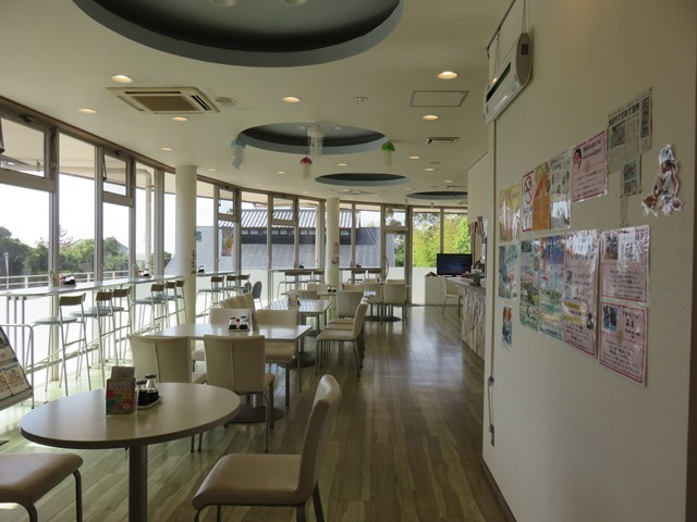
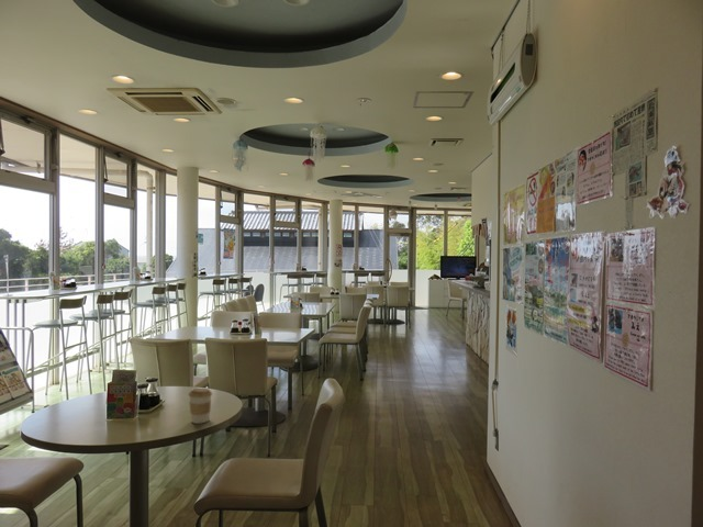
+ coffee cup (200, 404)
